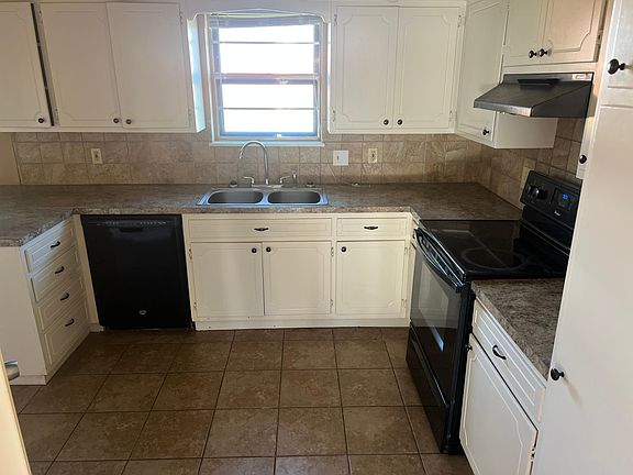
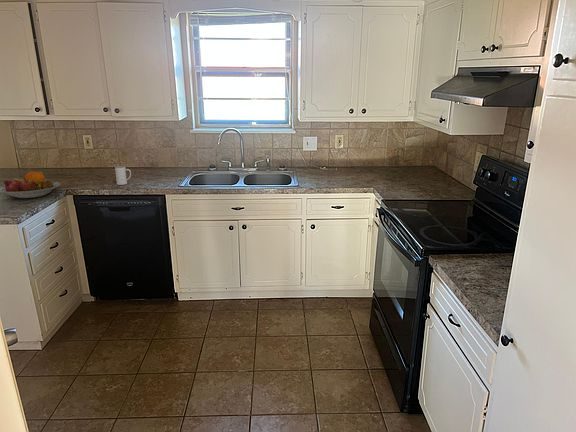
+ fruit bowl (29, 184)
+ mug (123, 175)
